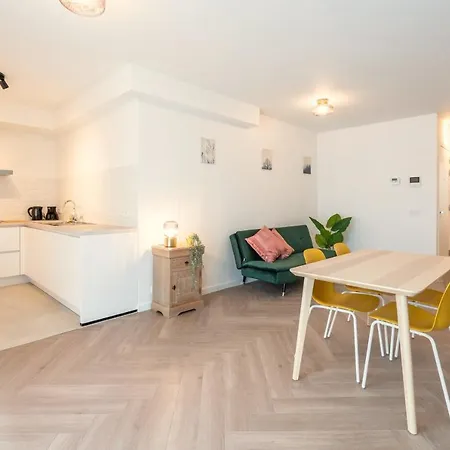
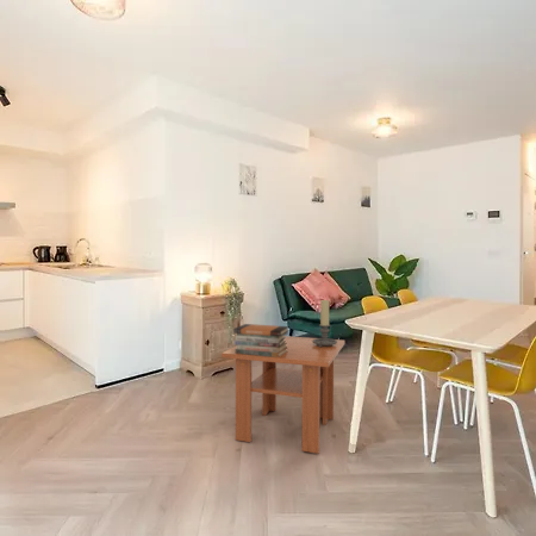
+ coffee table (287, 387)
+ candle holder (323, 322)
+ book stack (261, 339)
